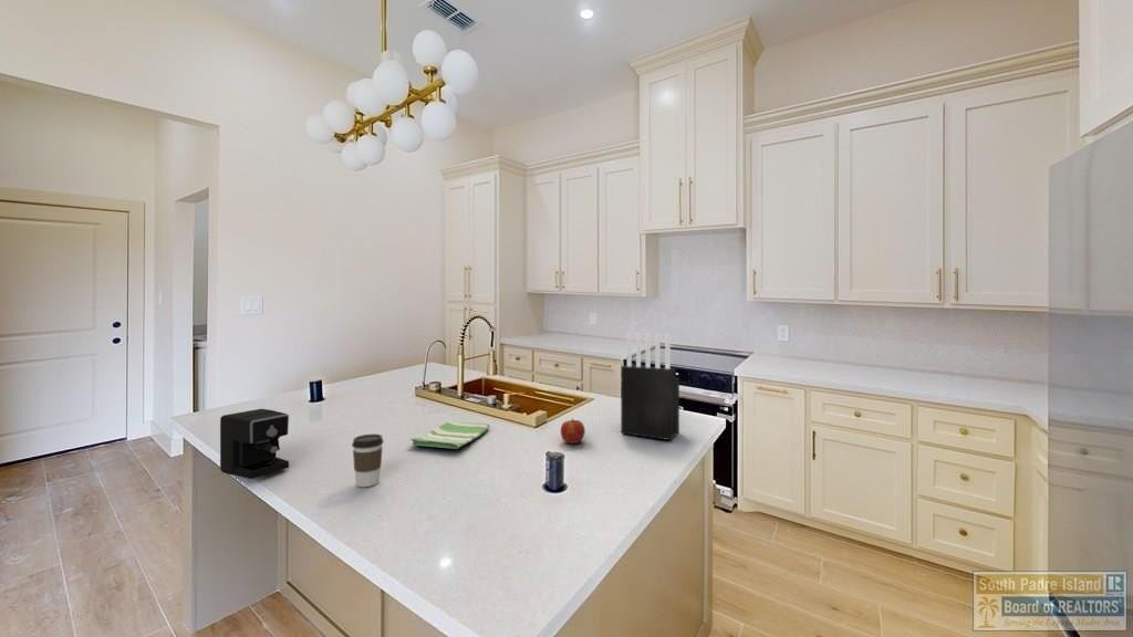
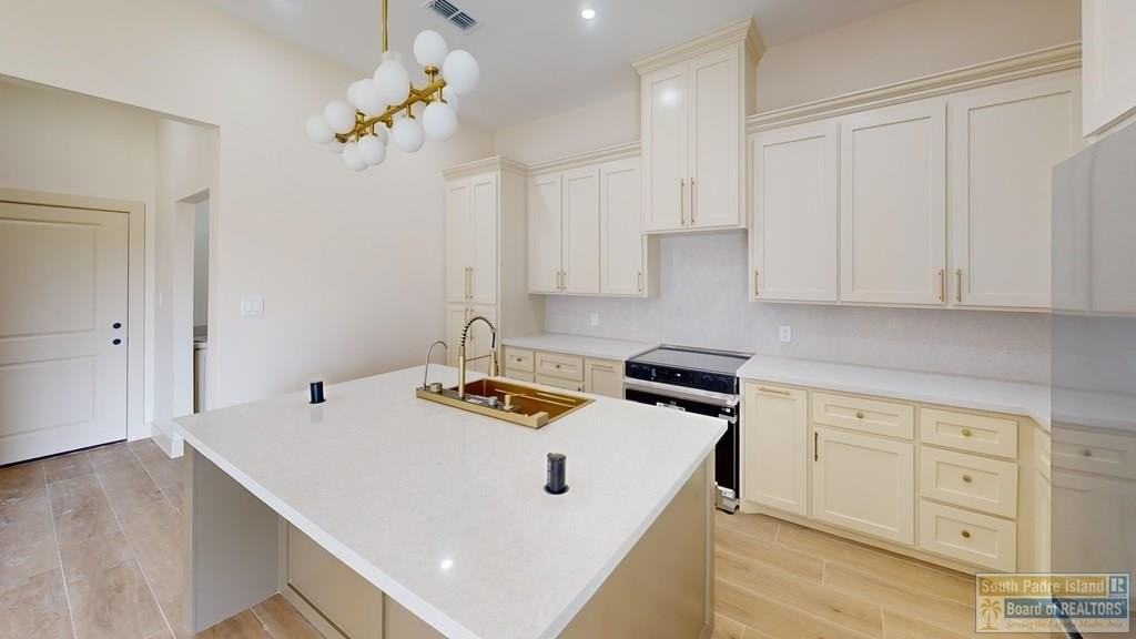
- coffee cup (367, 460)
- fruit (572, 429)
- coffee maker (284, 434)
- dish towel (453, 434)
- knife block (651, 383)
